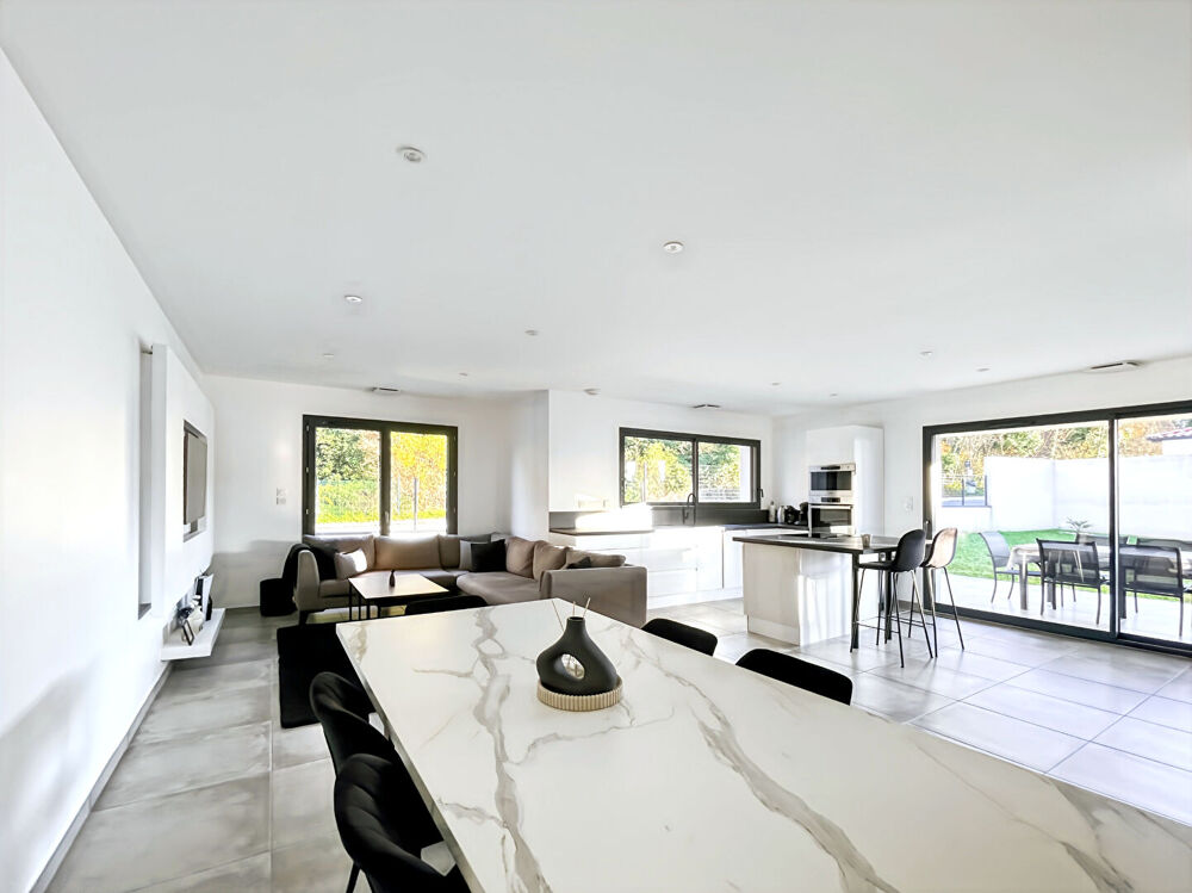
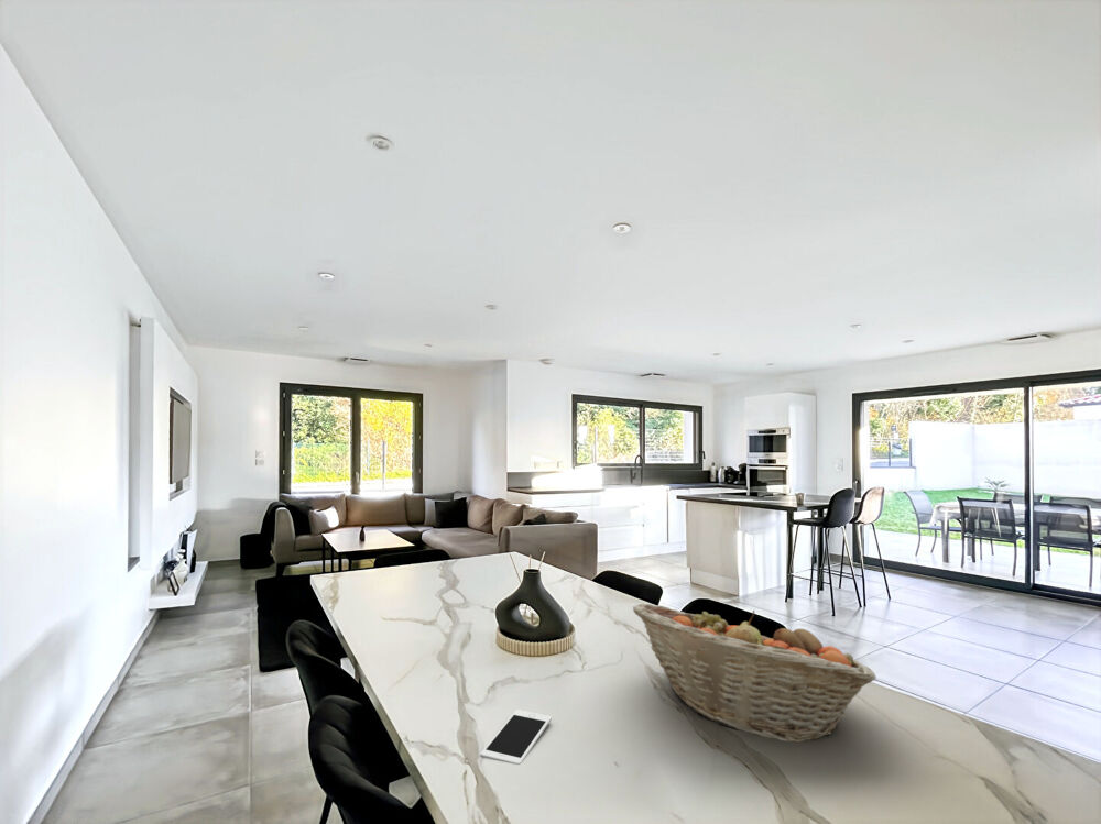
+ cell phone (517, 735)
+ fruit basket (742, 655)
